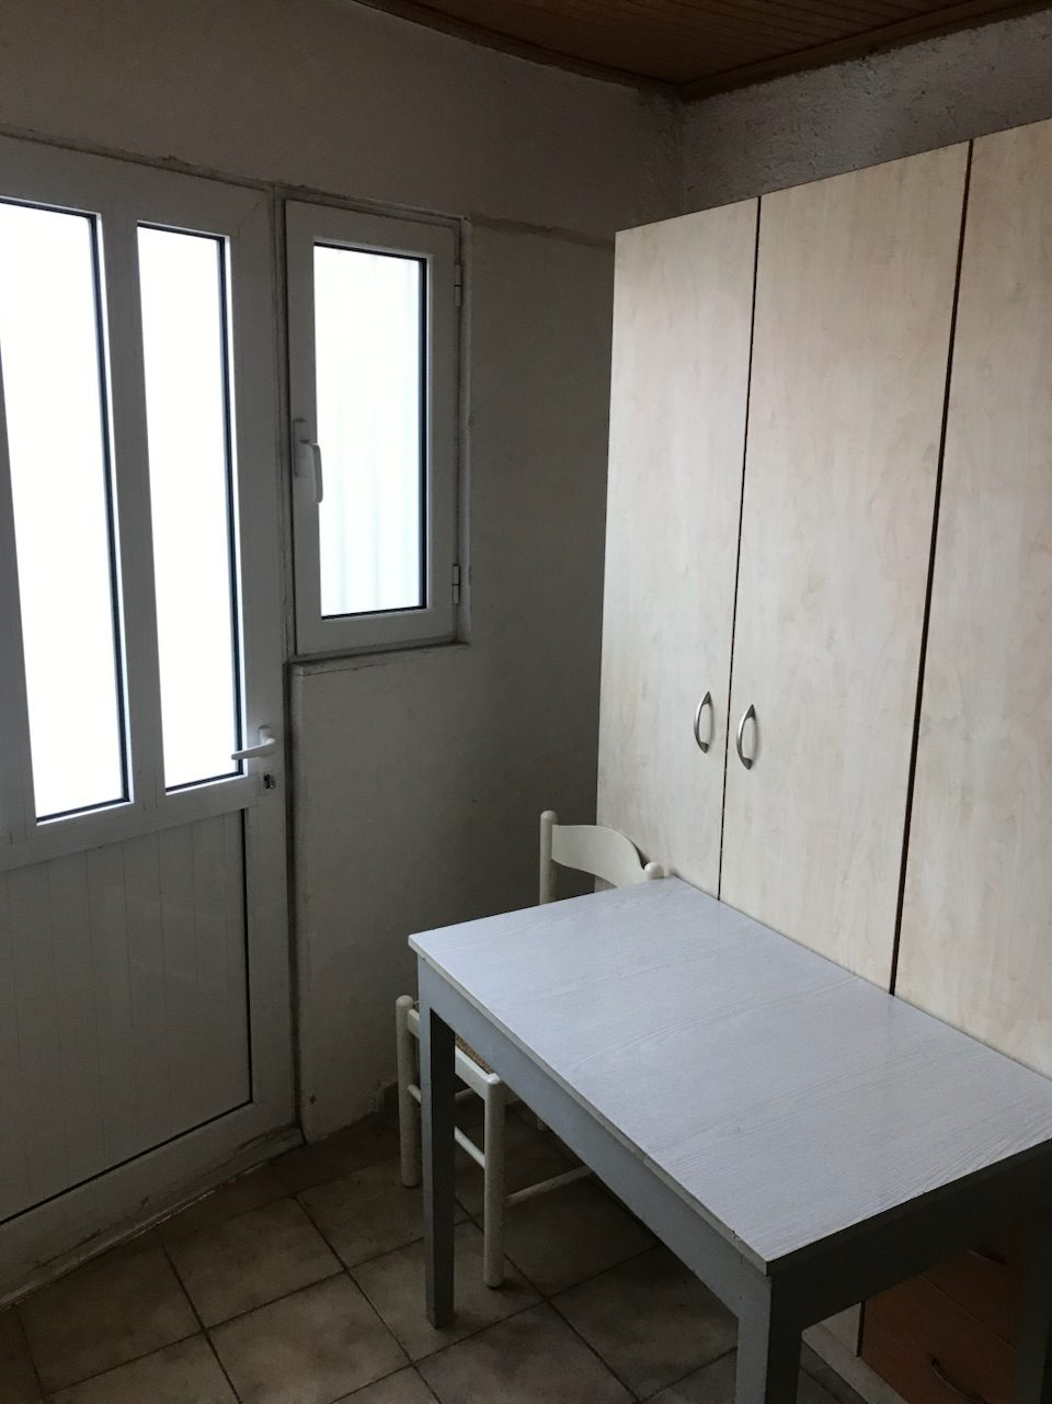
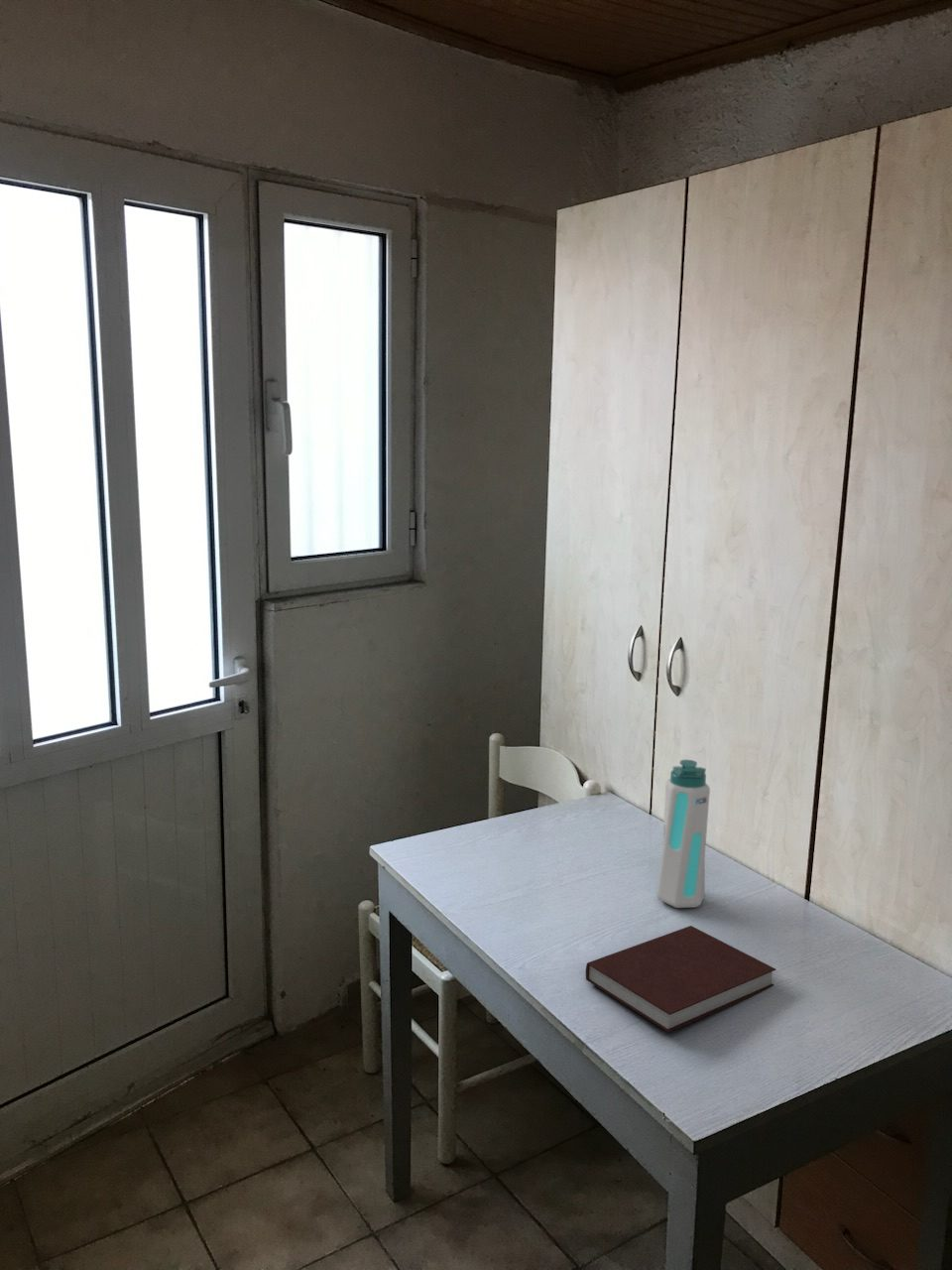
+ water bottle (685, 832)
+ notebook (680, 973)
